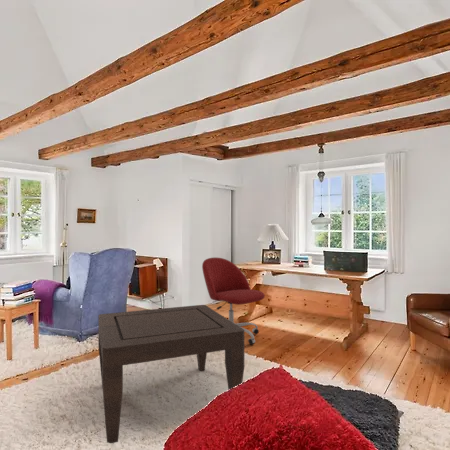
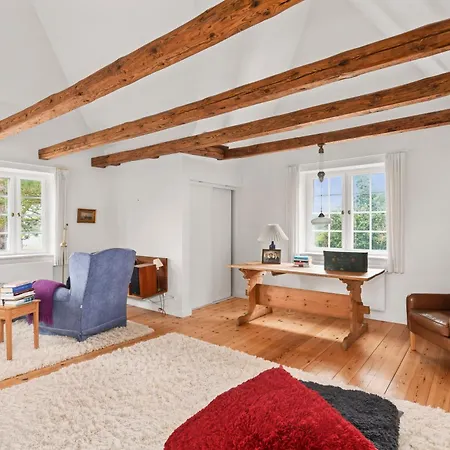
- office chair (232, 298)
- coffee table (165, 358)
